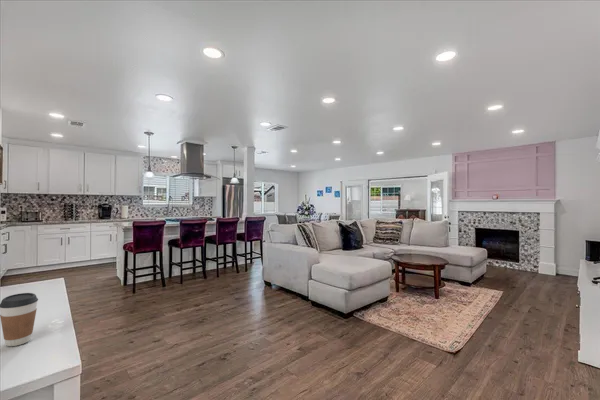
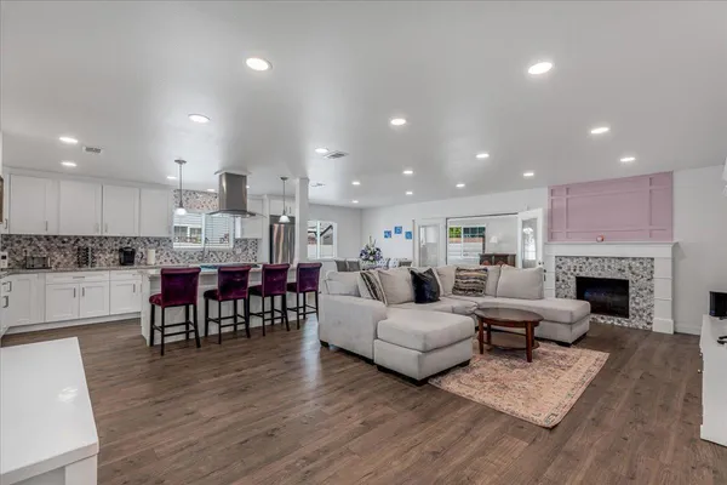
- coffee cup (18, 319)
